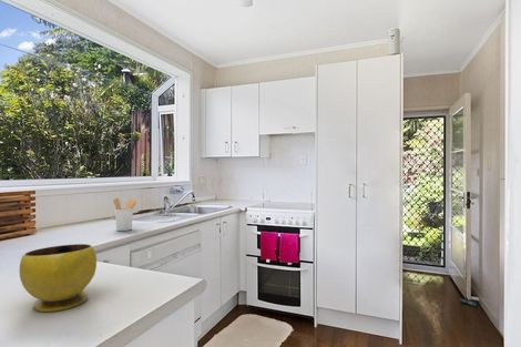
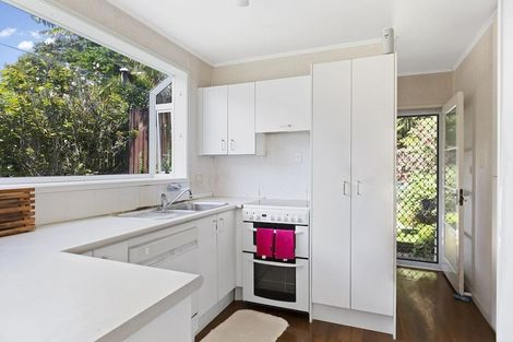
- bowl (60, 274)
- utensil holder (126, 213)
